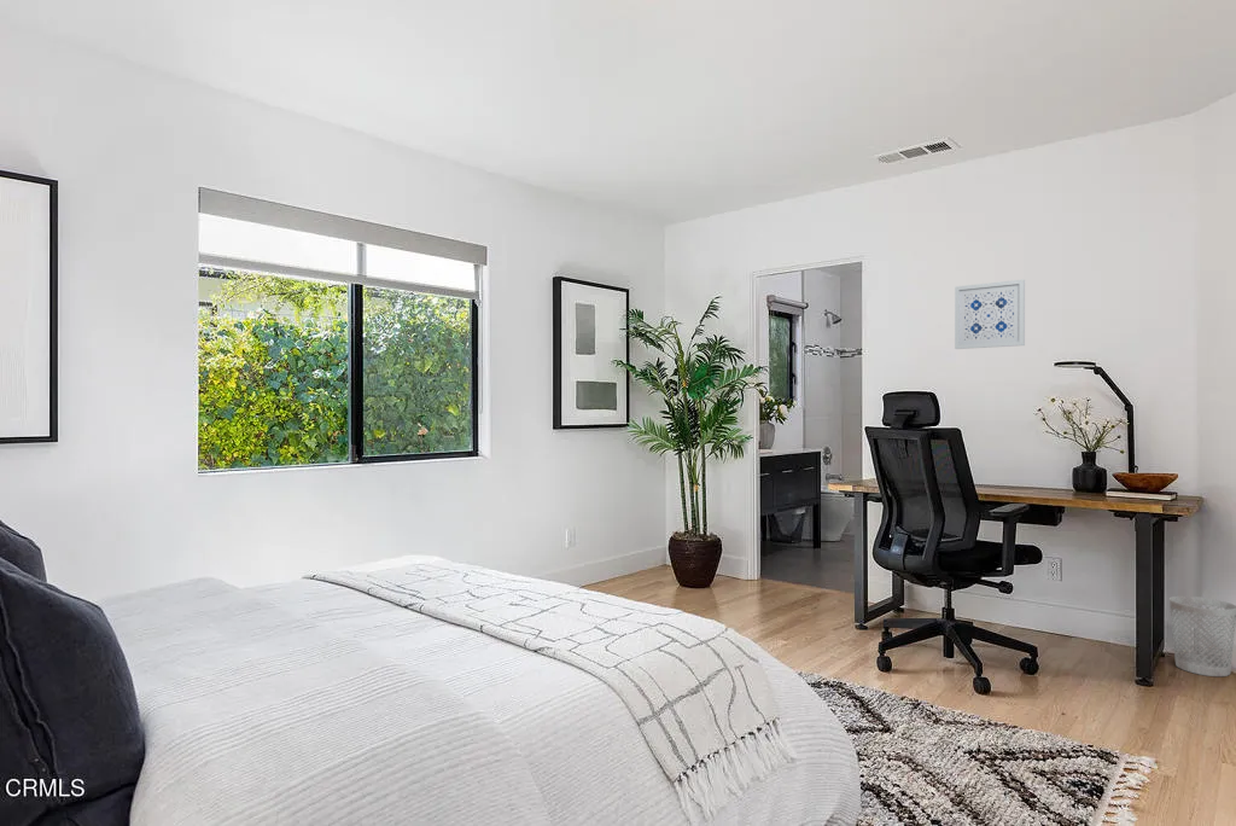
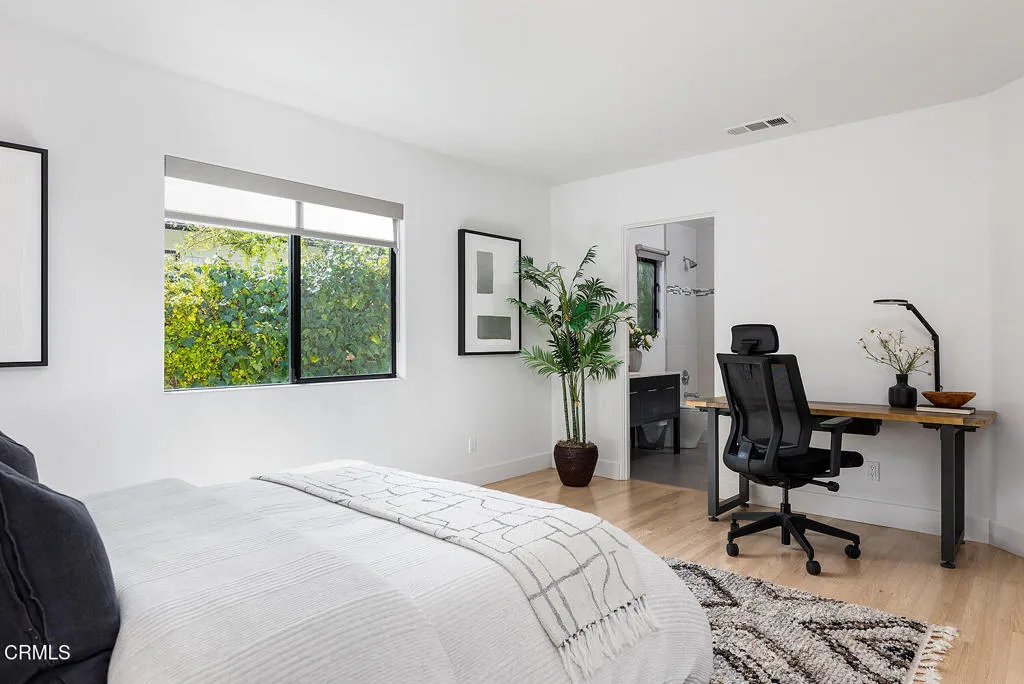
- wastebasket (1202, 635)
- wall art (989, 315)
